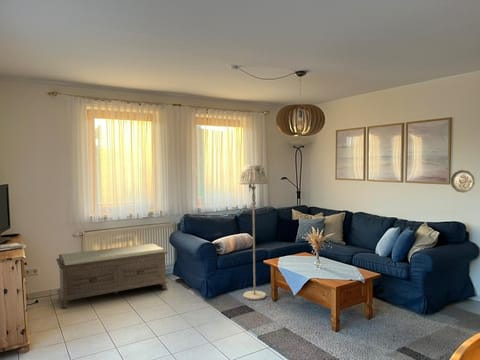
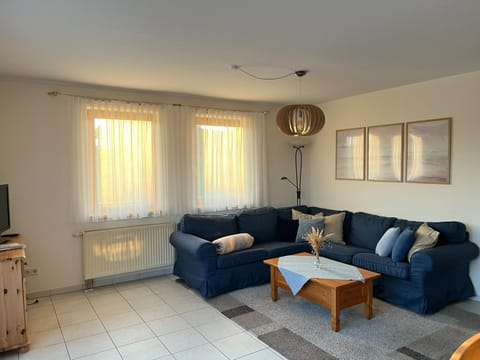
- decorative plate (462, 181)
- bench (114, 272)
- floor lamp (253, 230)
